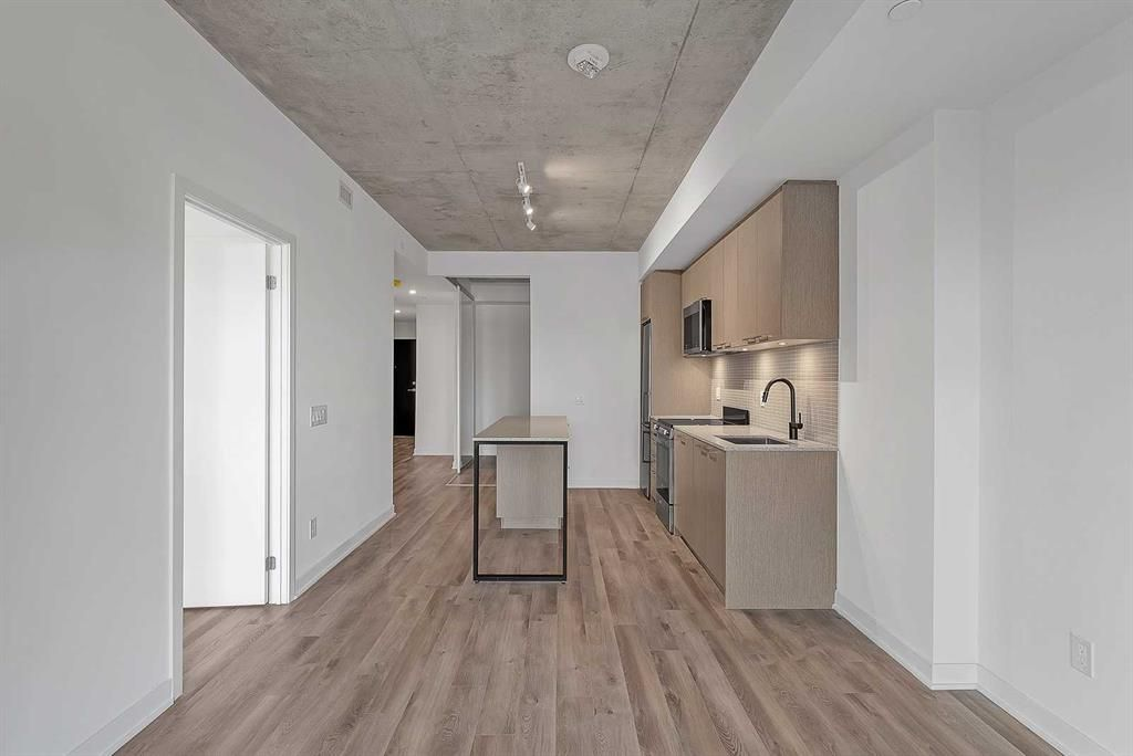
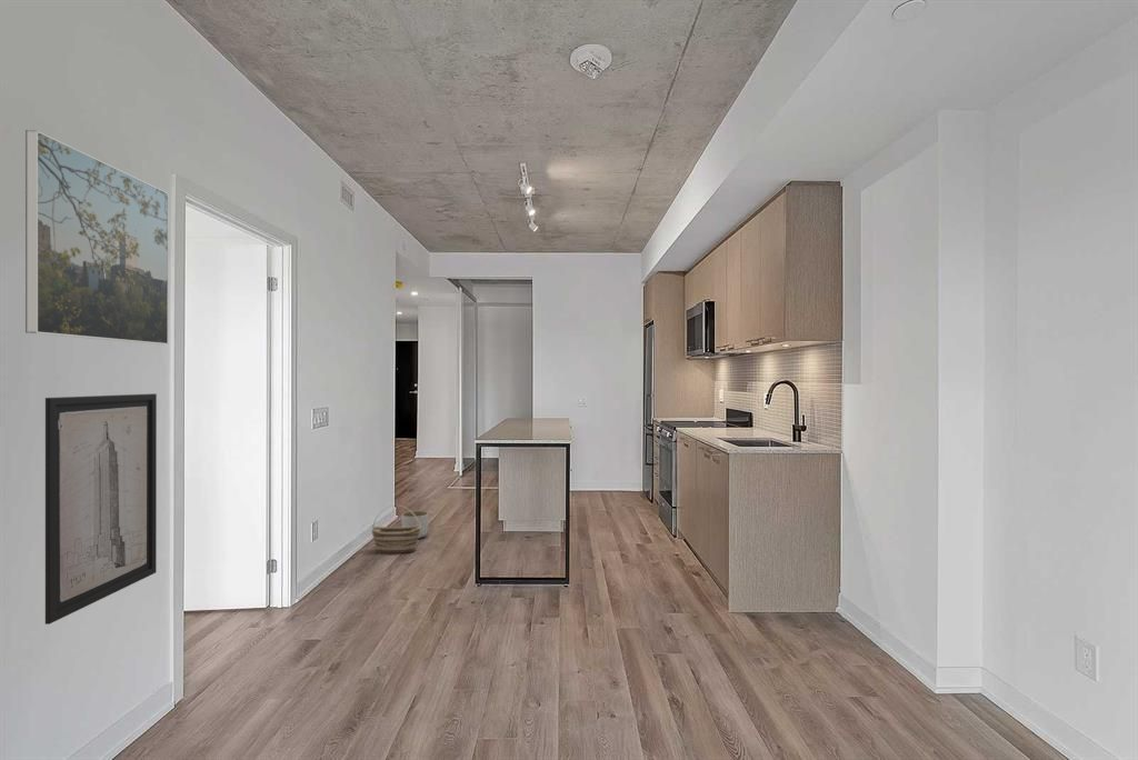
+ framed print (107, 252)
+ wall art (107, 494)
+ planter (415, 524)
+ basket (396, 528)
